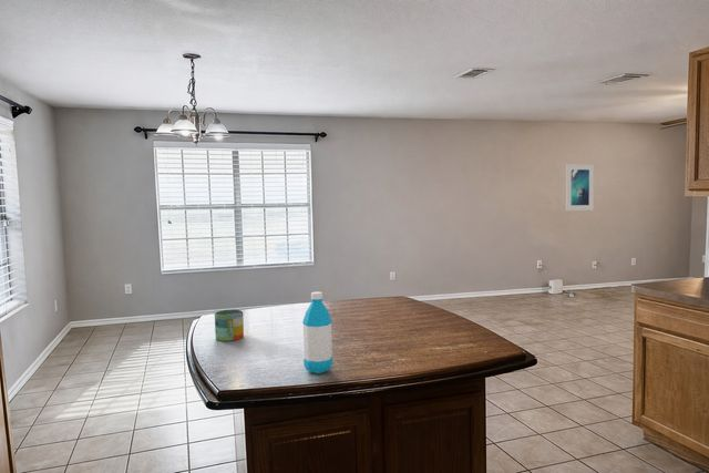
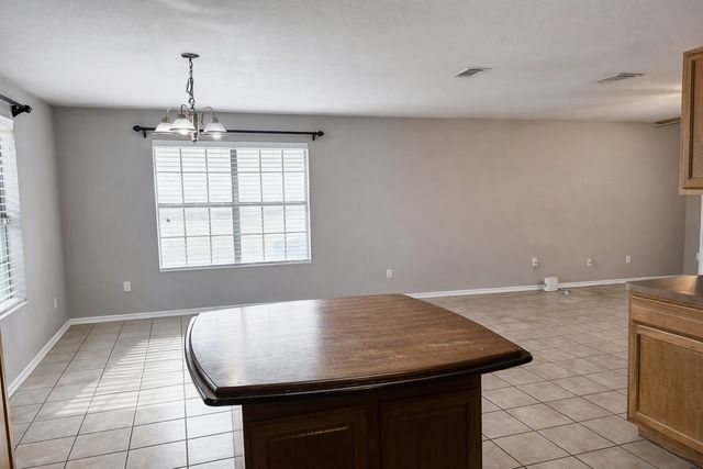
- water bottle (317, 331)
- mug (229, 325)
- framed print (579, 187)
